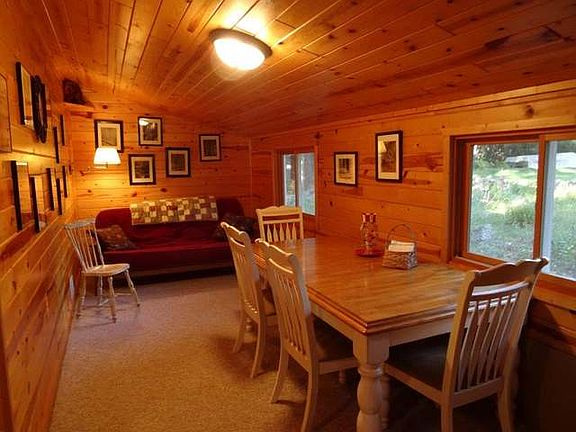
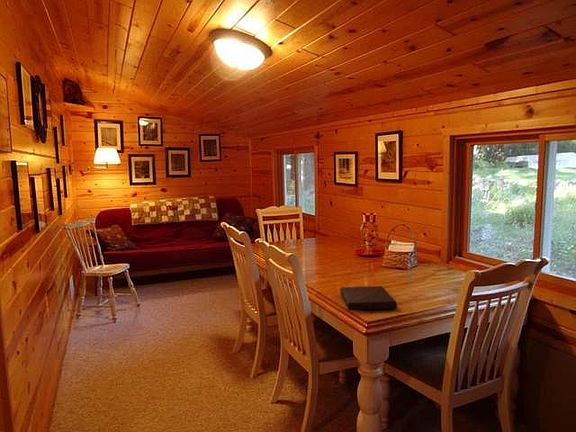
+ book (366, 297)
